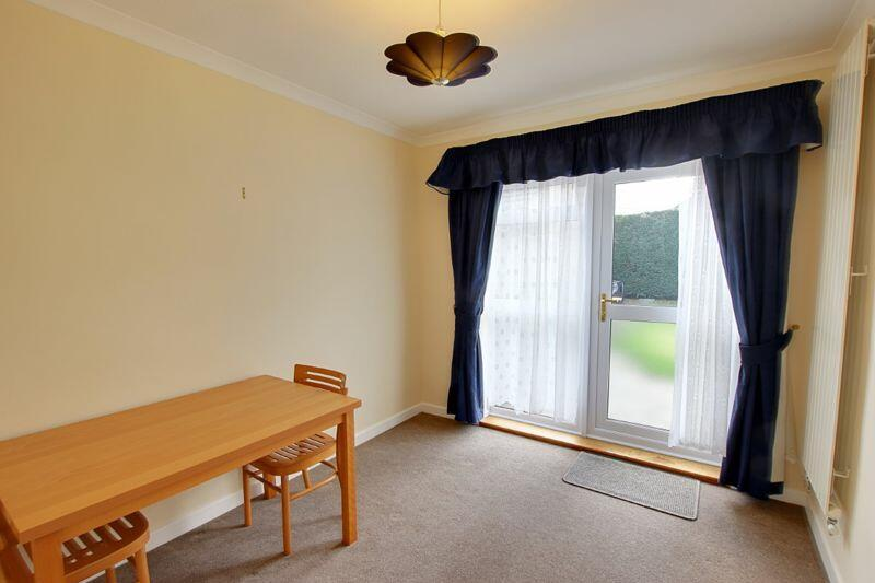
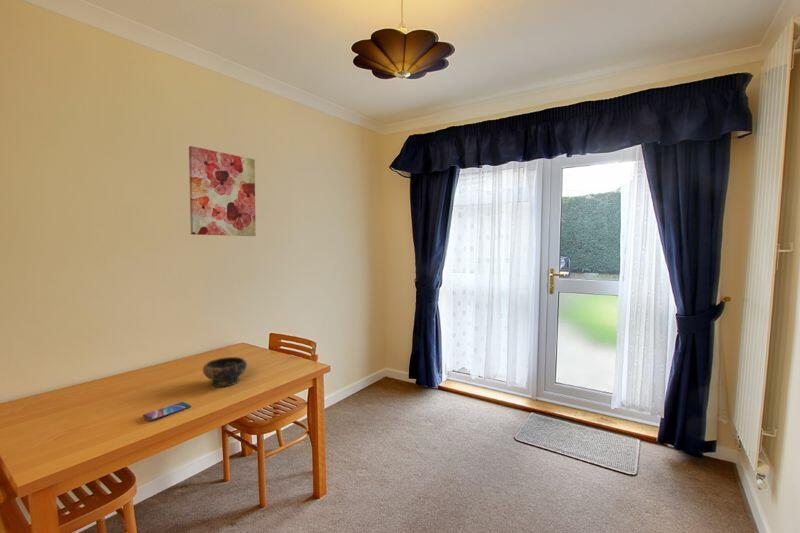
+ bowl (225, 372)
+ wall art (224, 194)
+ smartphone (167, 410)
